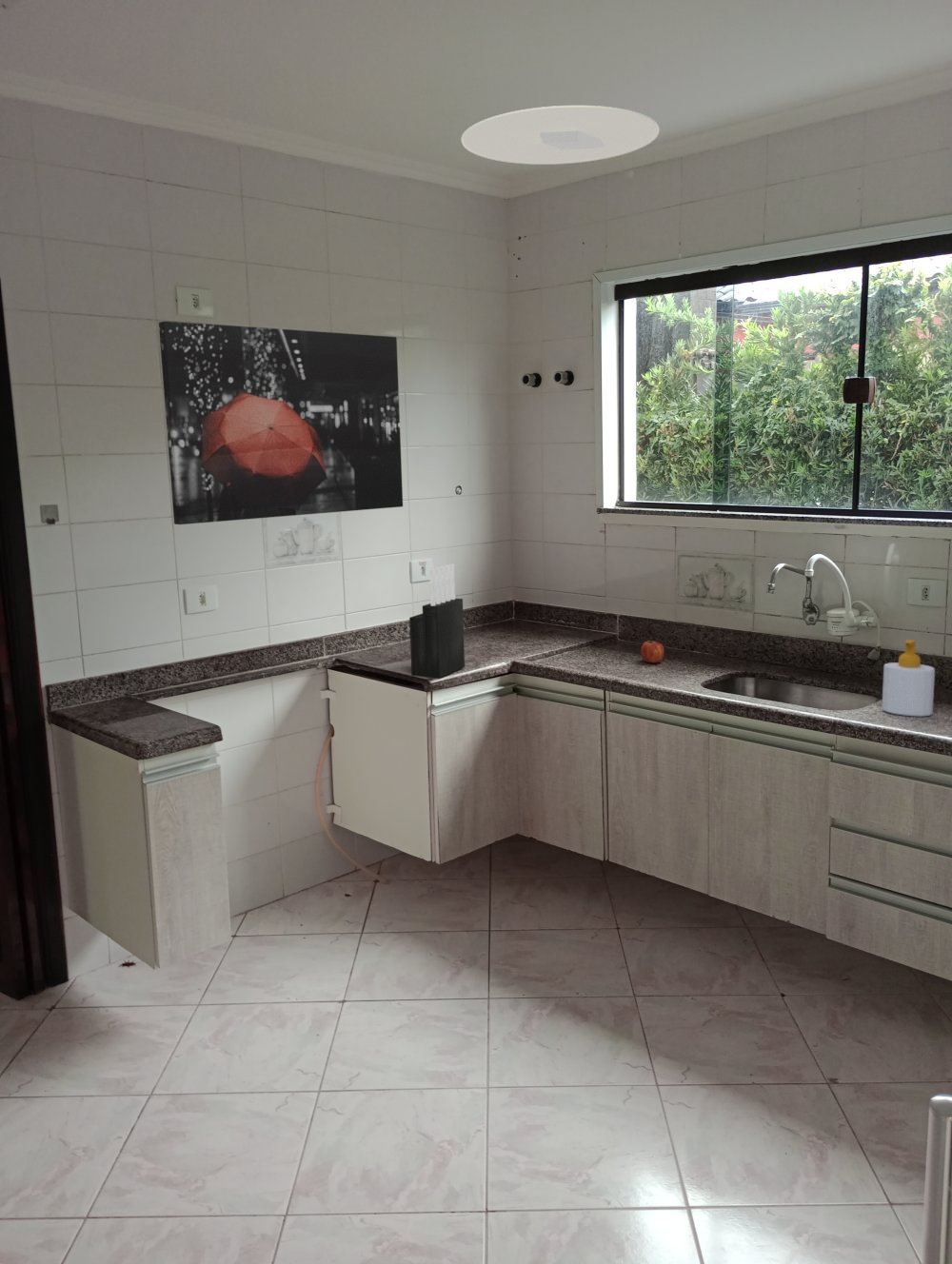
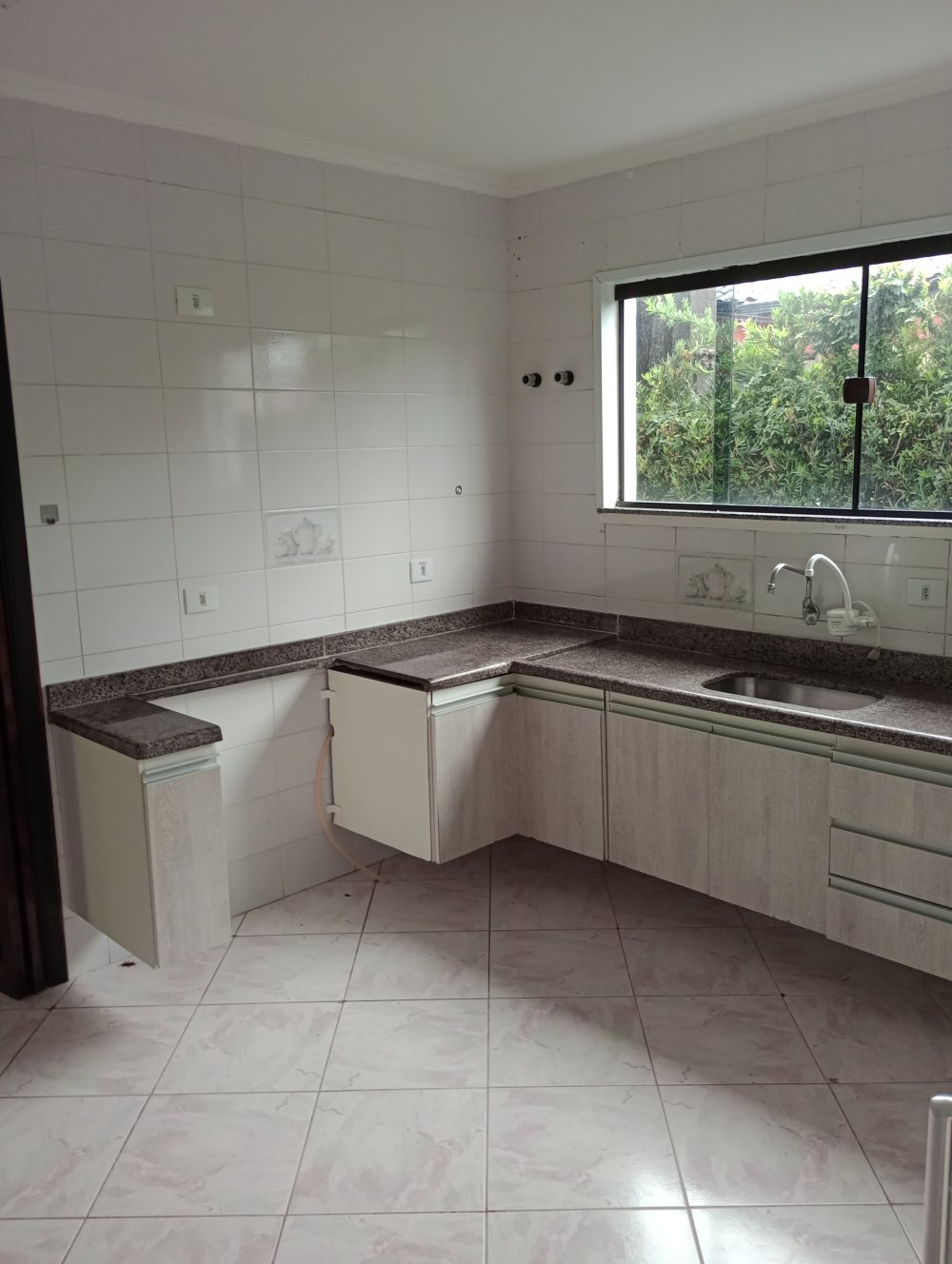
- knife block (433, 619)
- soap bottle (908, 677)
- fruit (652, 650)
- wall art (293, 424)
- ceiling light (559, 127)
